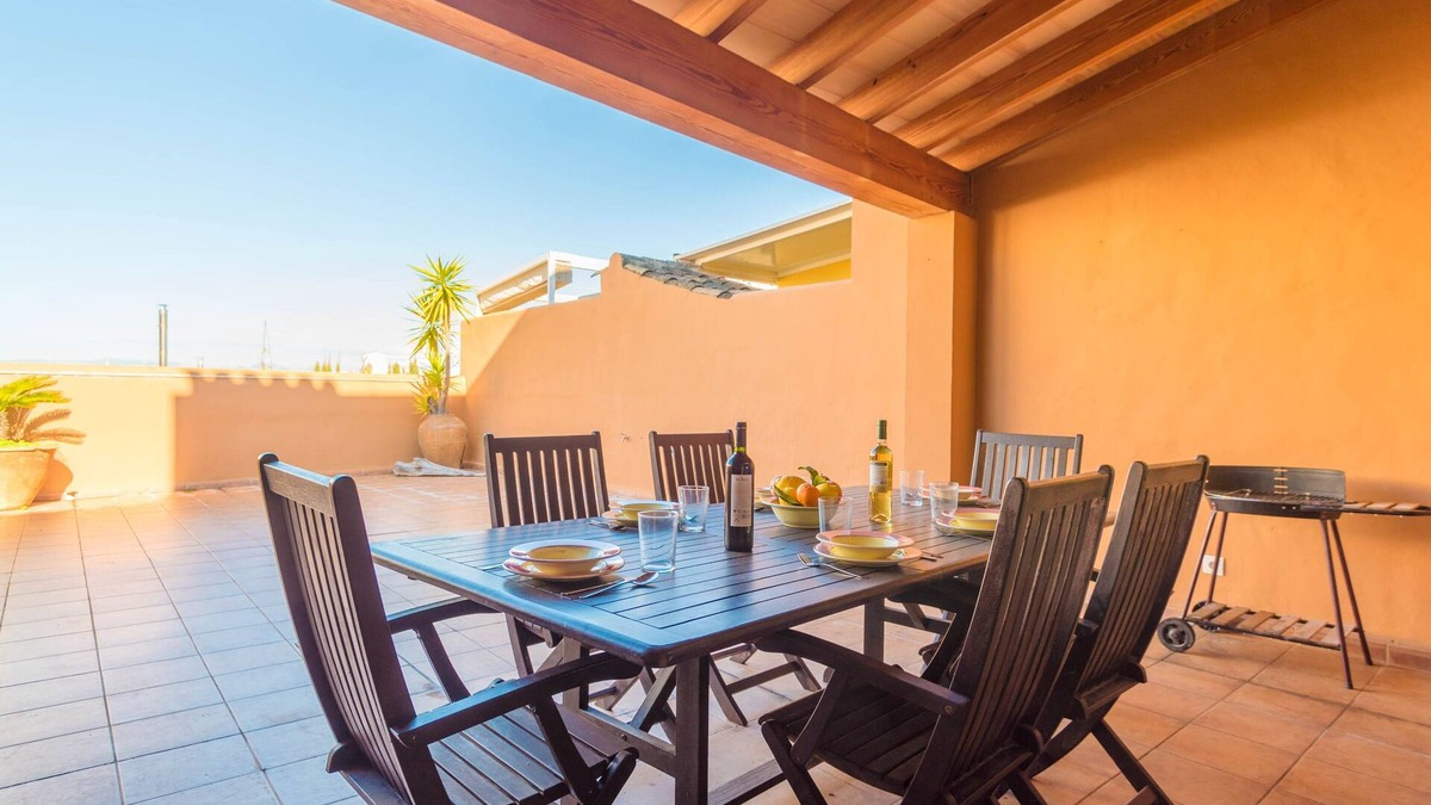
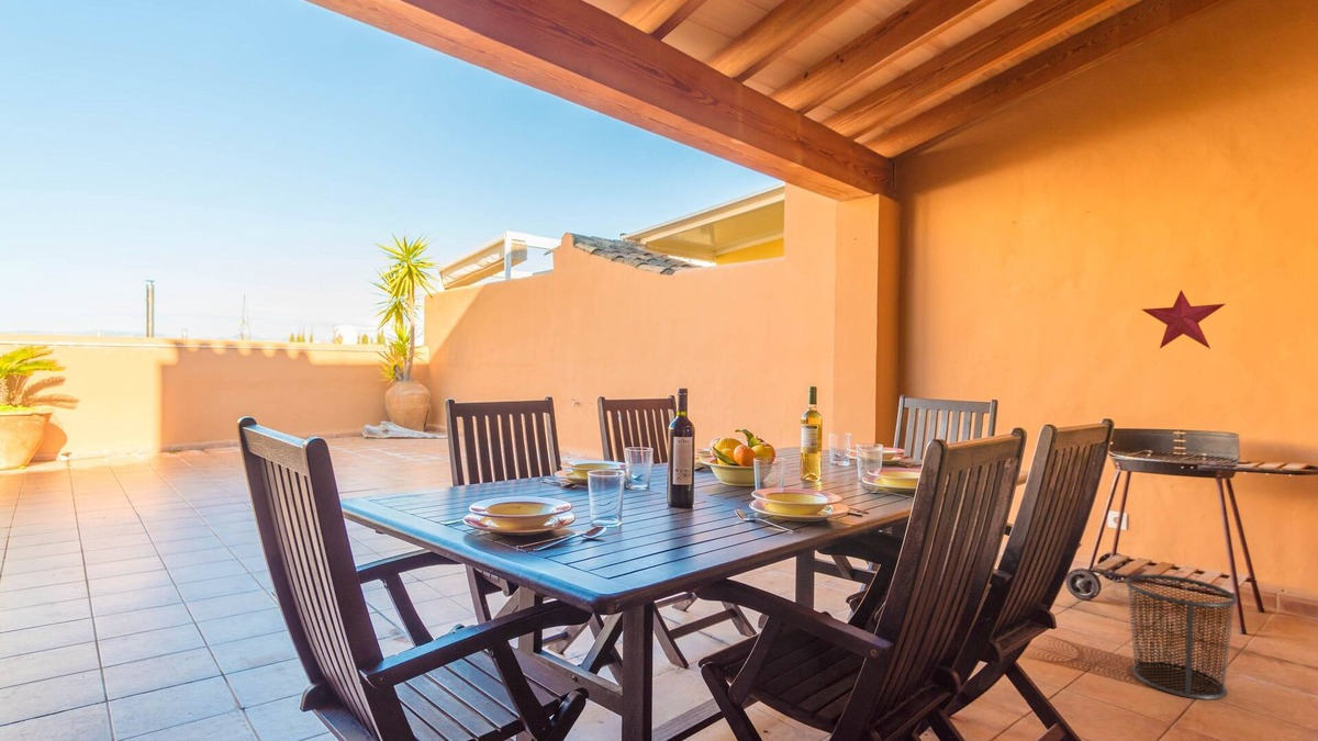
+ waste bin (1179, 635)
+ decorative star (1182, 318)
